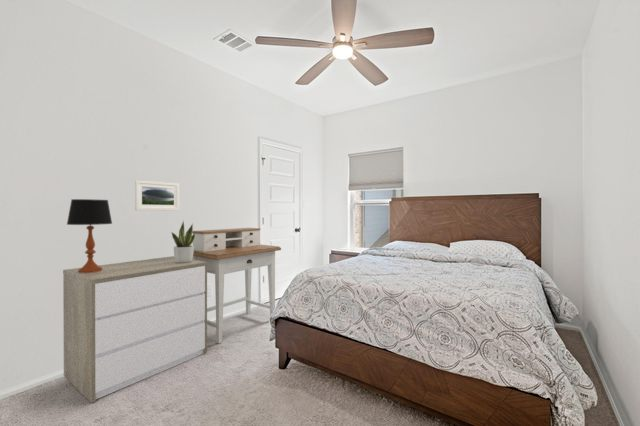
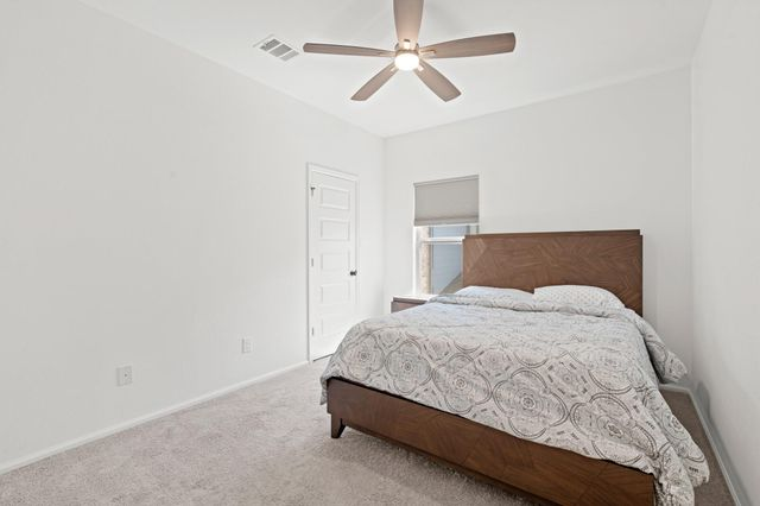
- potted plant (183, 240)
- dresser (140, 314)
- table lamp (90, 235)
- desk (236, 271)
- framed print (158, 196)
